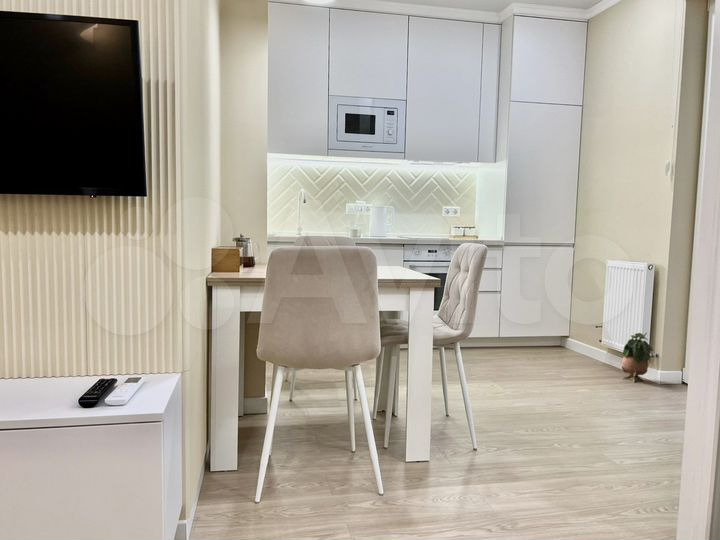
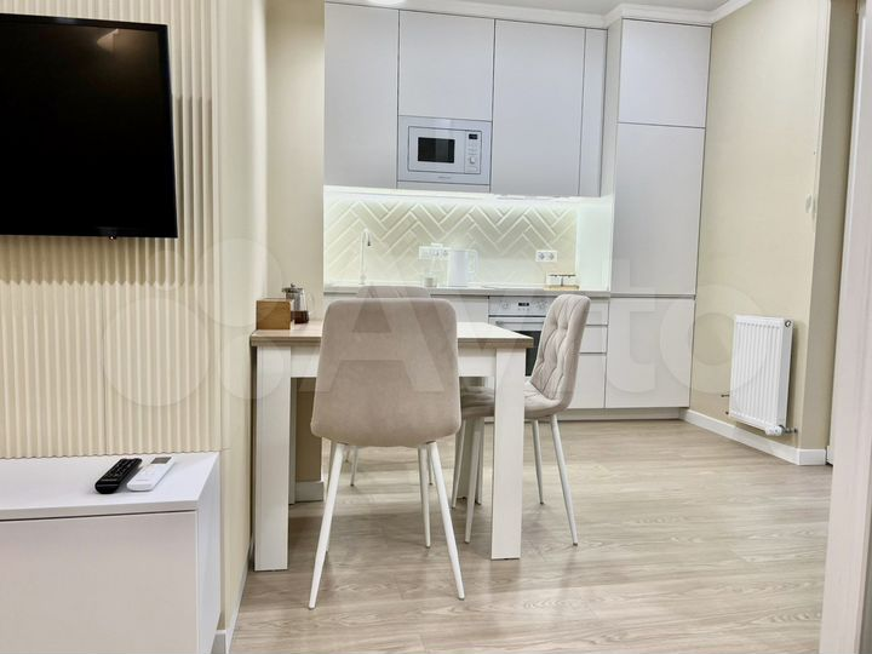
- potted plant (637, 356)
